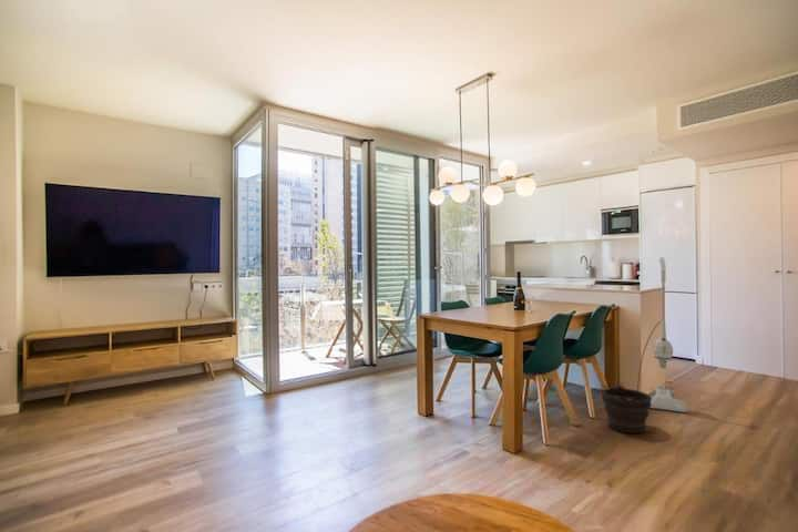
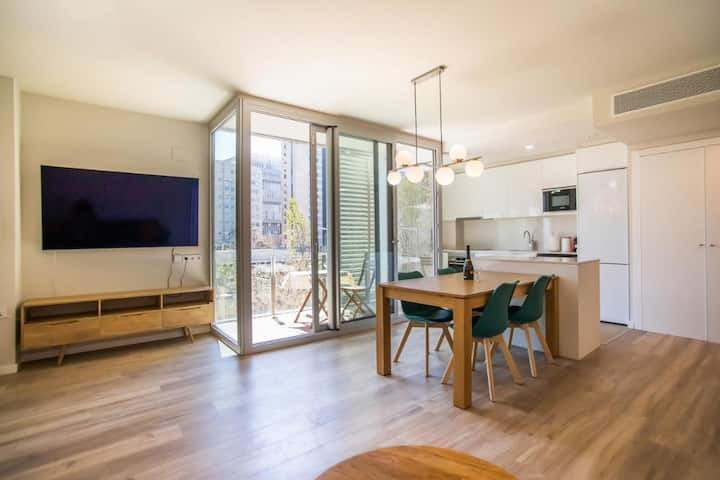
- bucket (625, 409)
- vacuum cleaner (651, 334)
